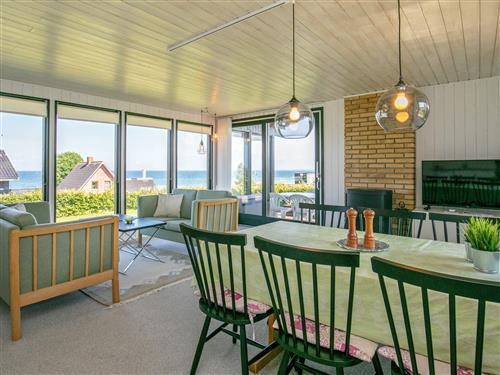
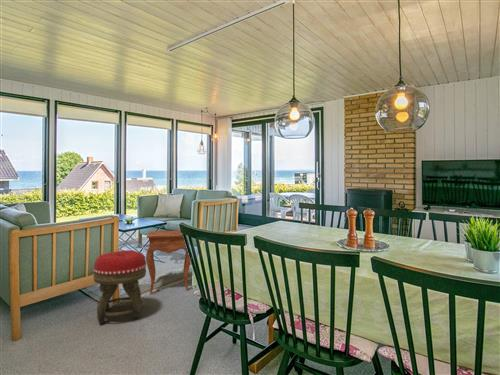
+ footstool (120, 283)
+ side table (169, 252)
